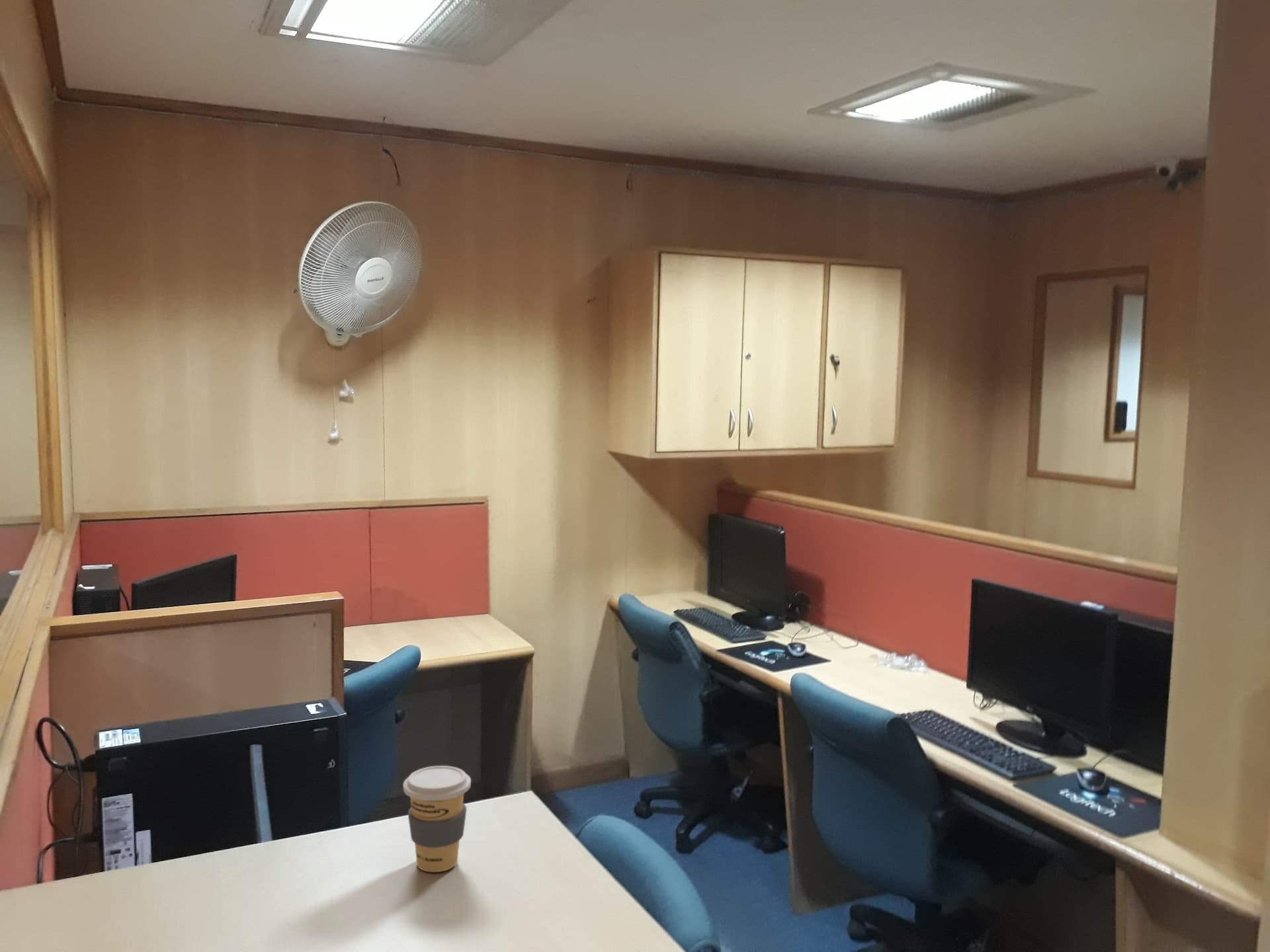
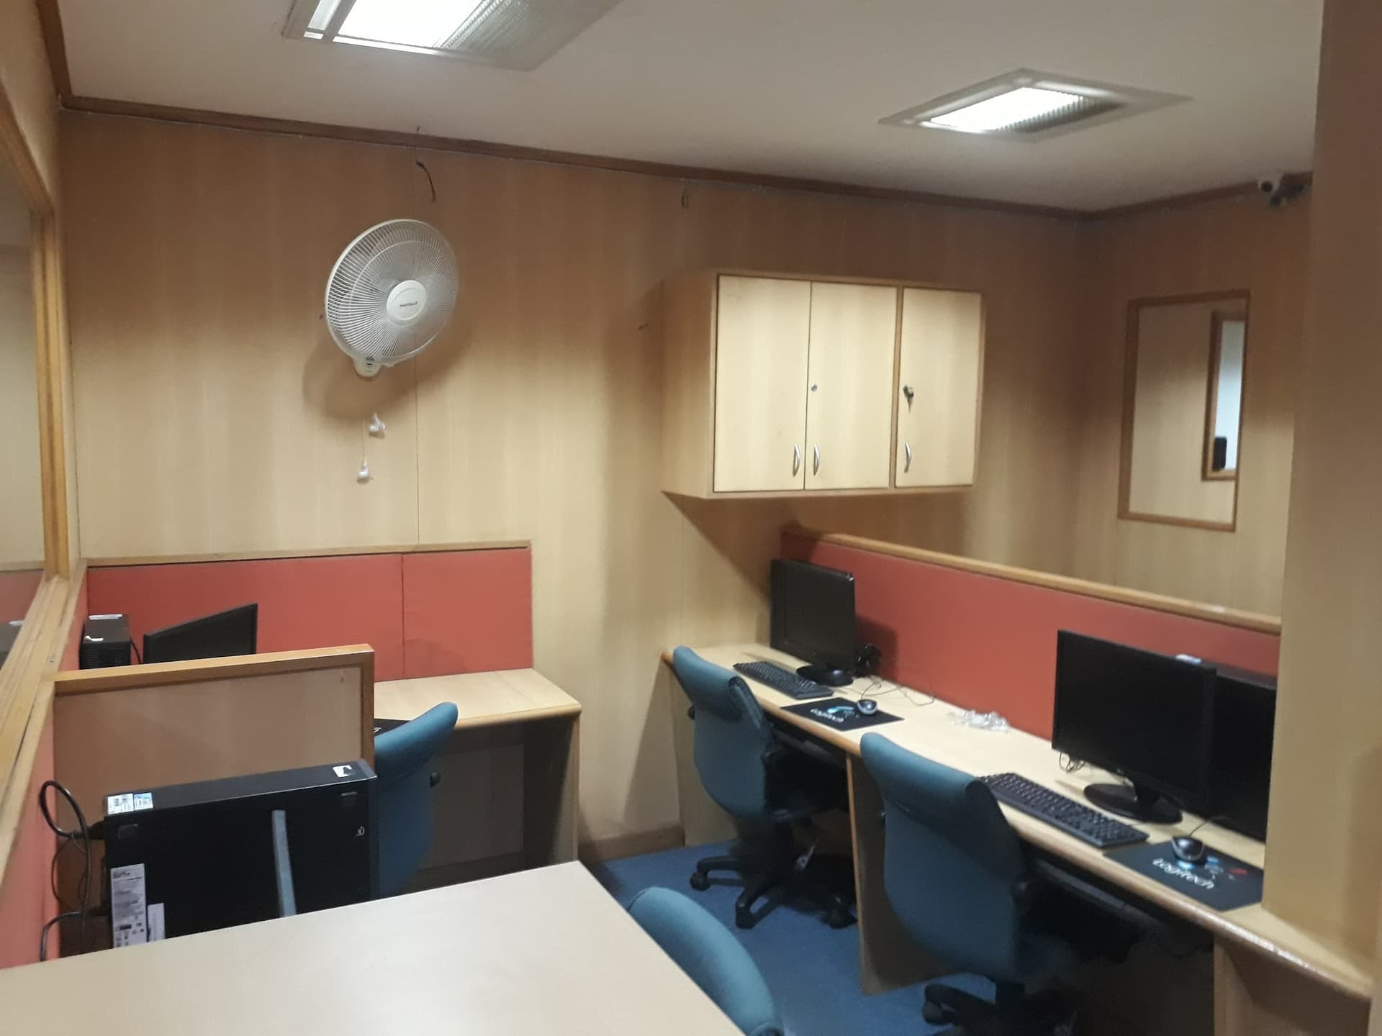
- coffee cup (437, 819)
